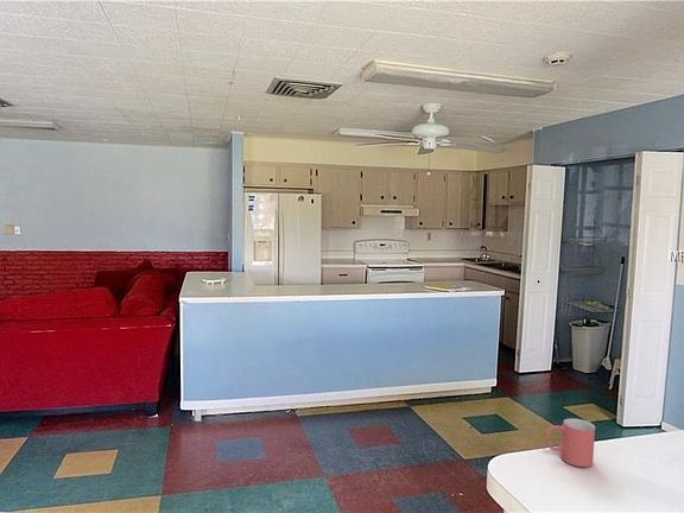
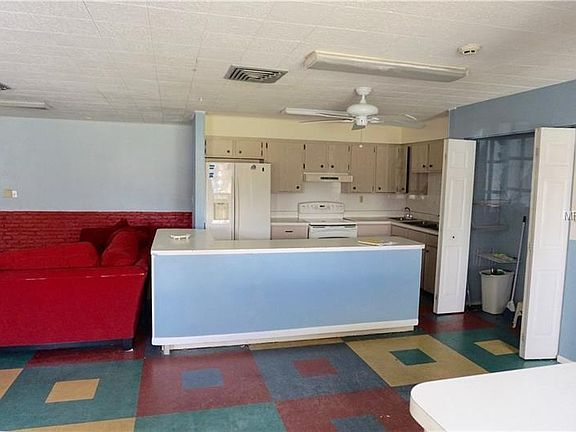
- mug (569, 441)
